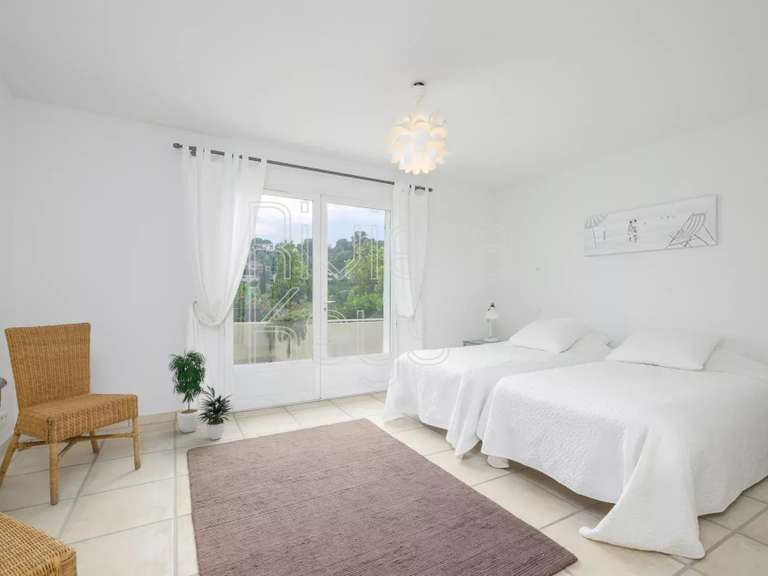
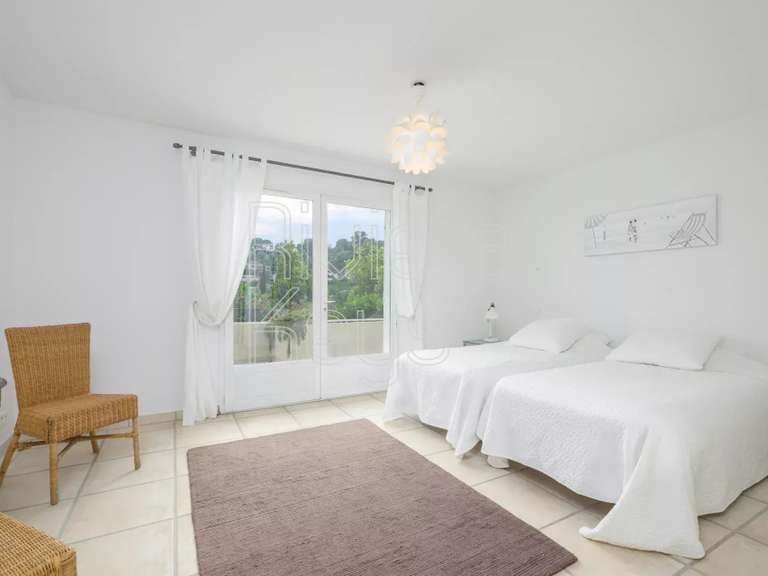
- potted plant (200, 390)
